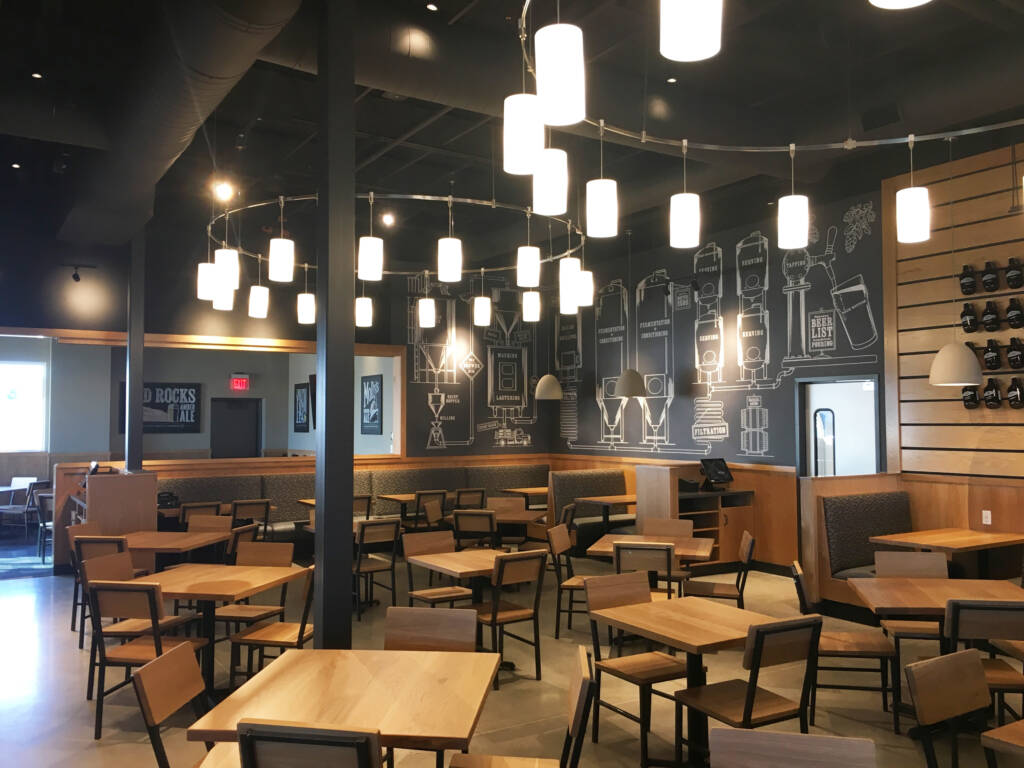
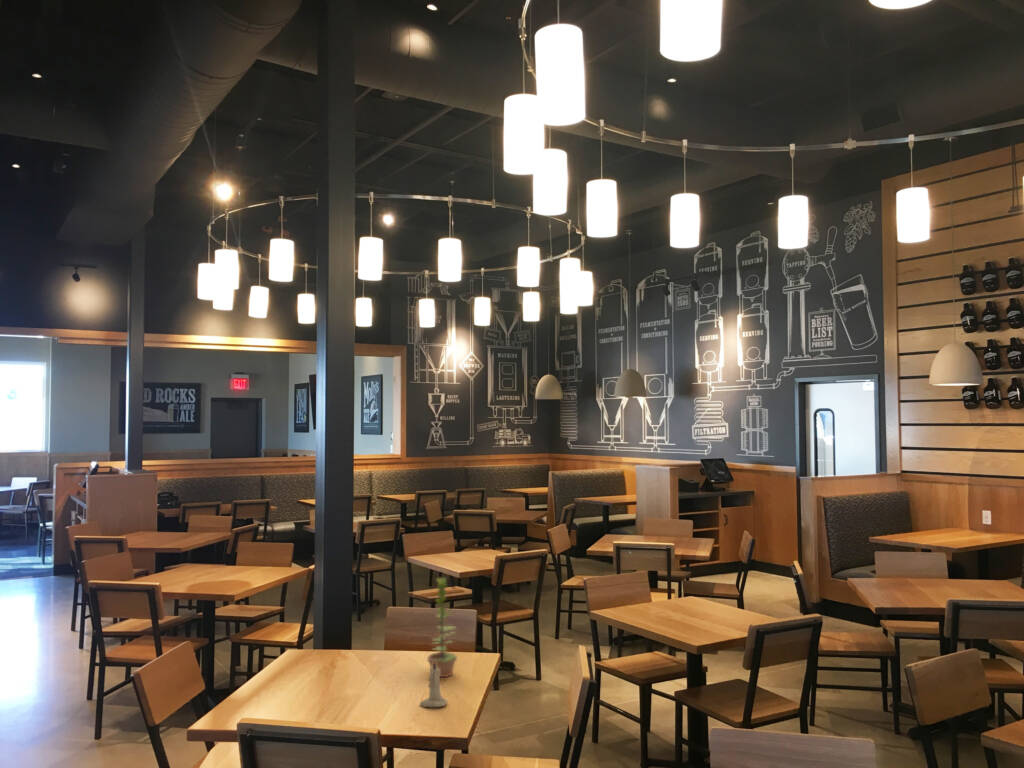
+ plant (442, 625)
+ candle (433, 681)
